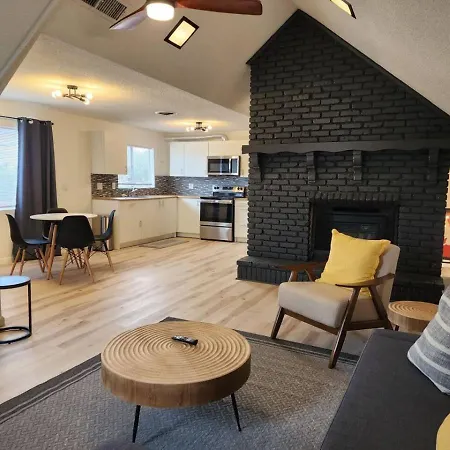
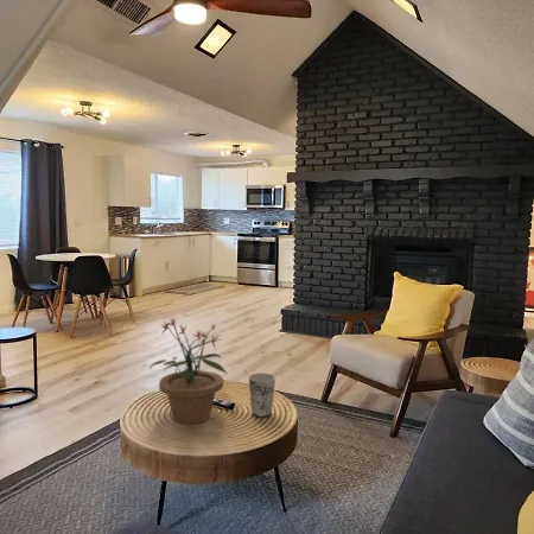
+ cup (261, 395)
+ potted plant (187, 368)
